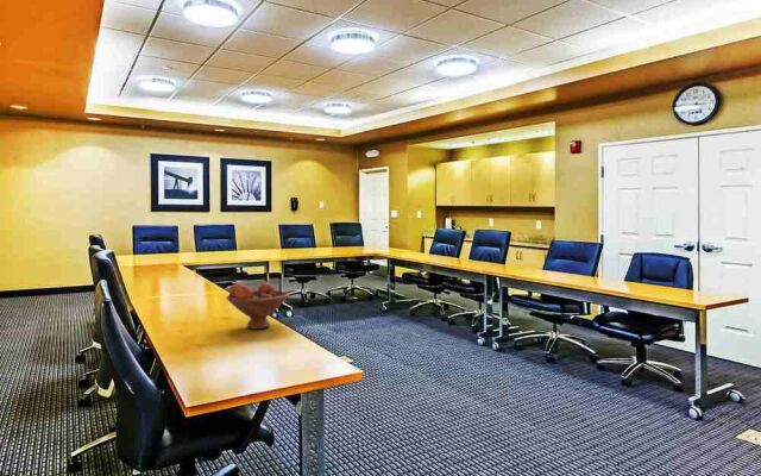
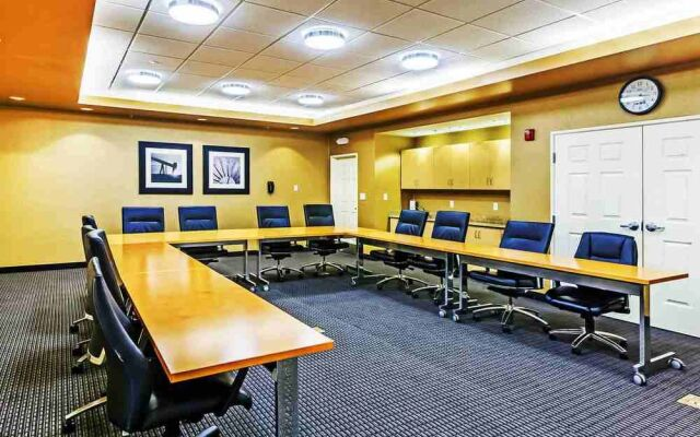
- fruit bowl (258, 305)
